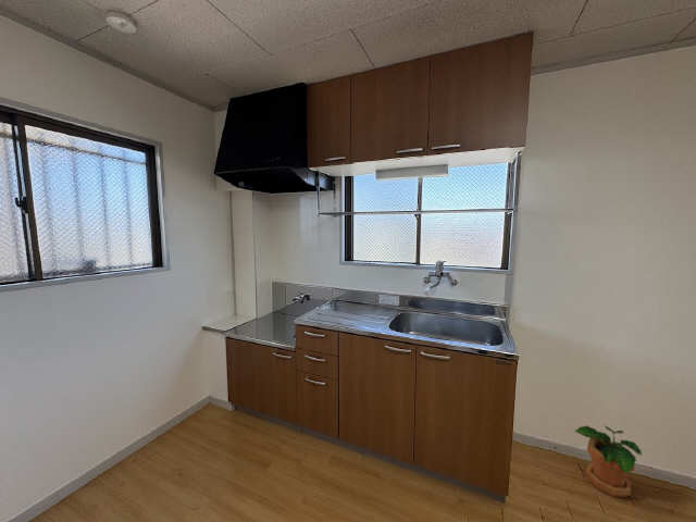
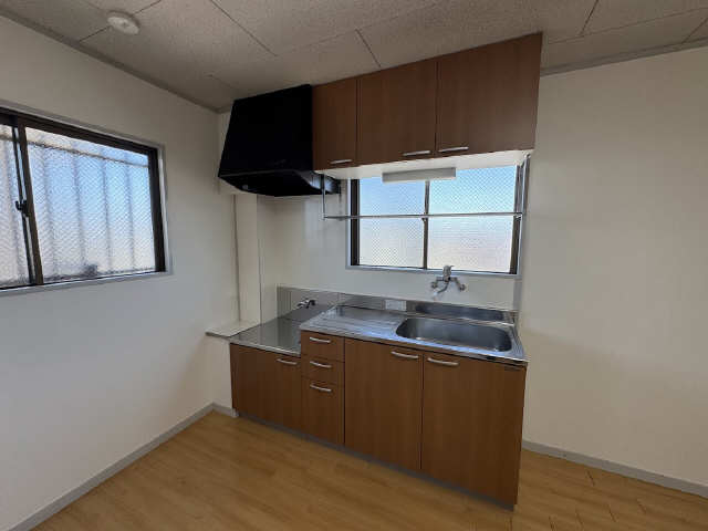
- potted plant (607, 461)
